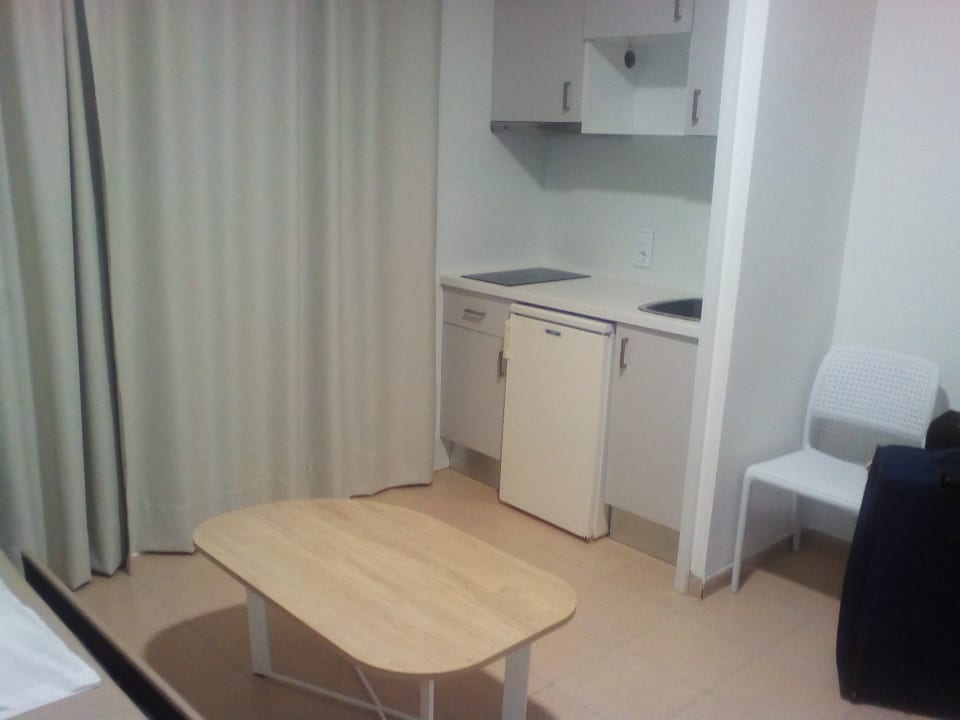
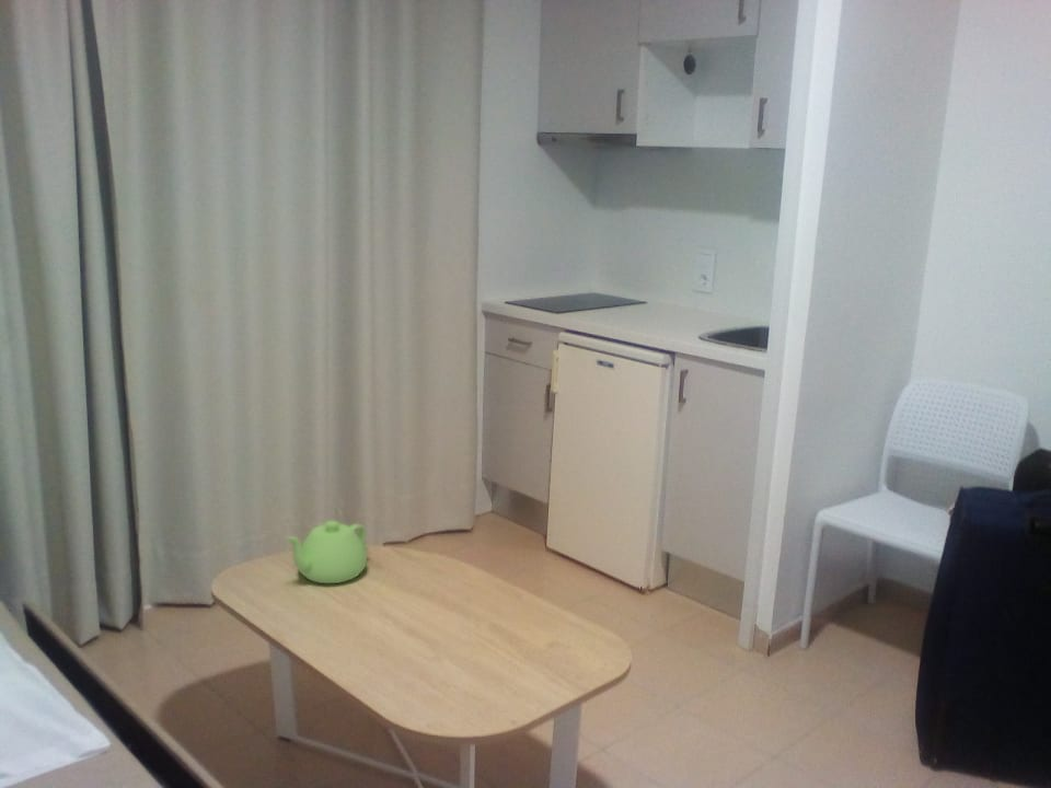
+ teapot (328, 548)
